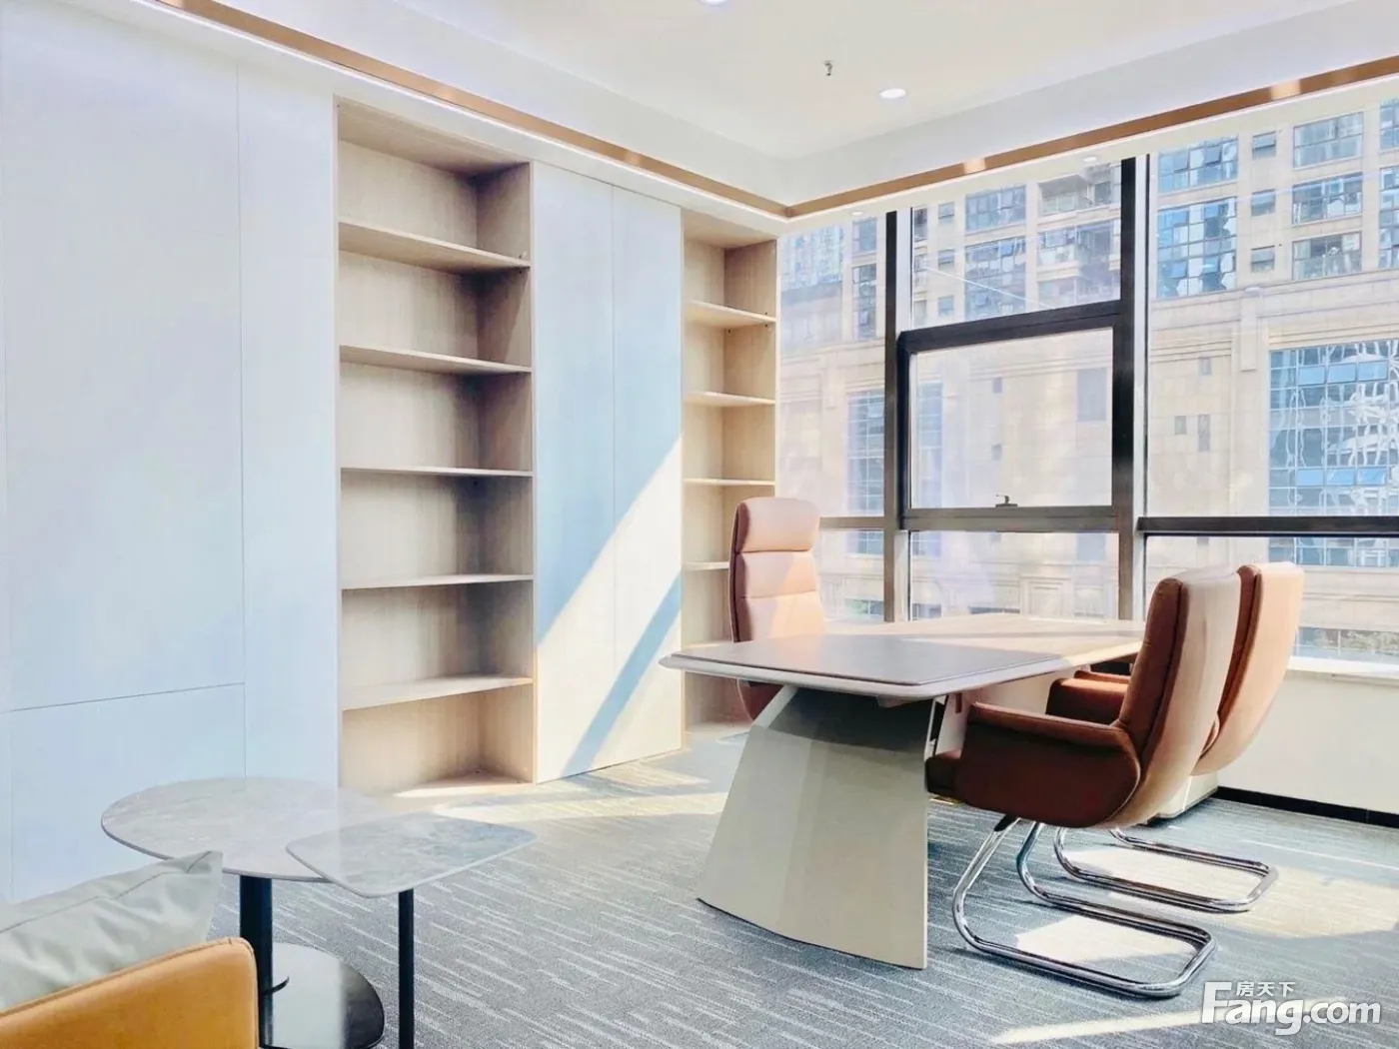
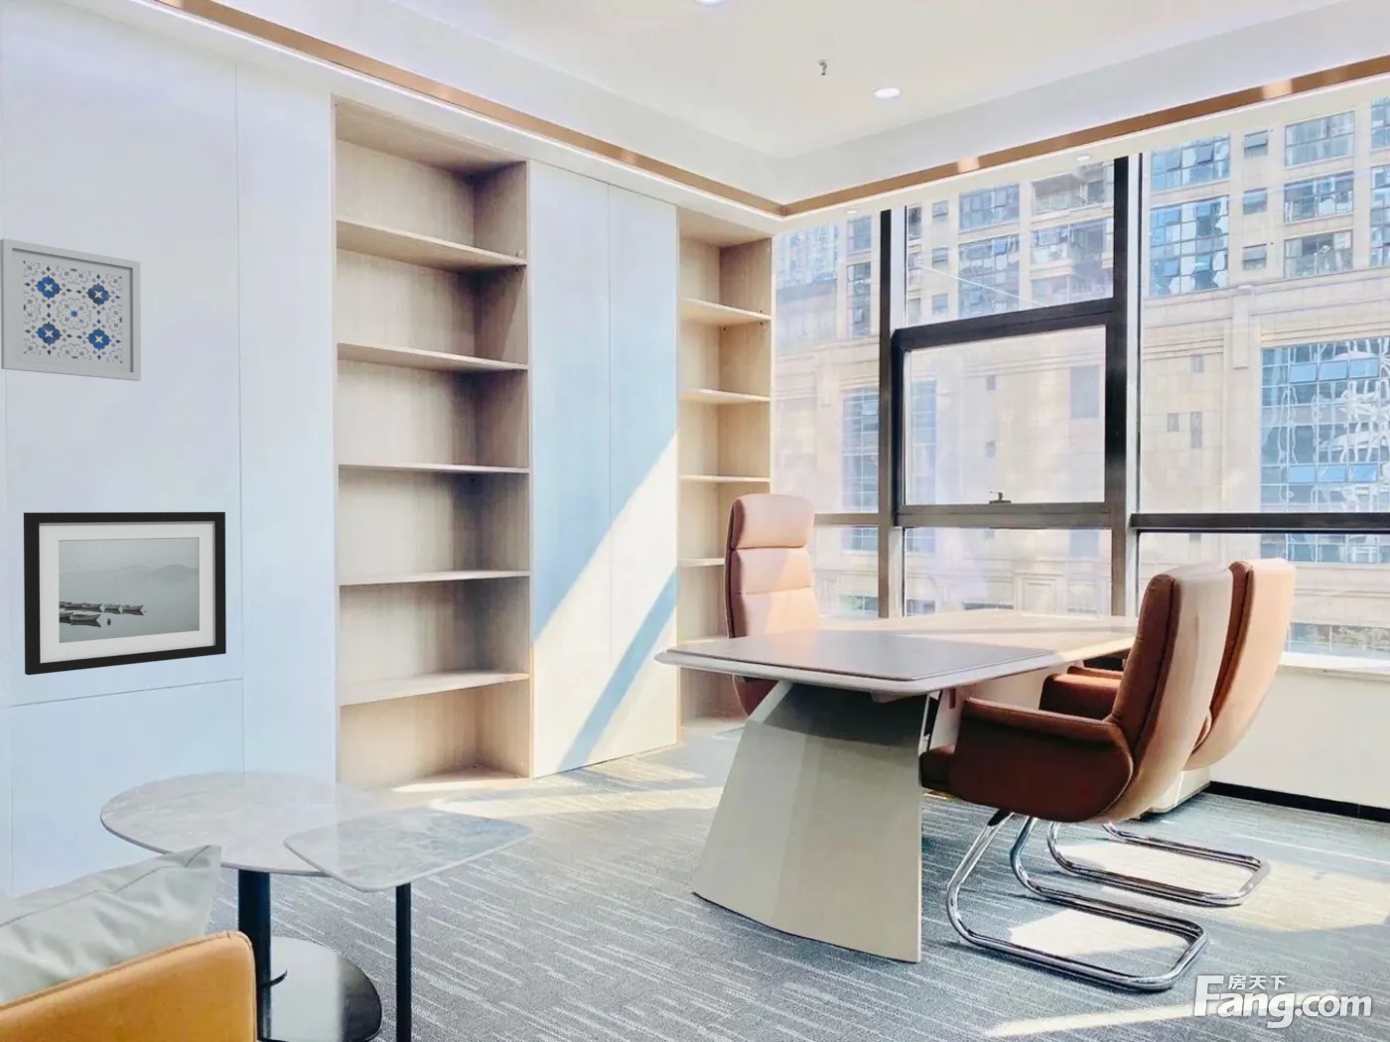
+ wall art (131, 588)
+ wall art (73, 313)
